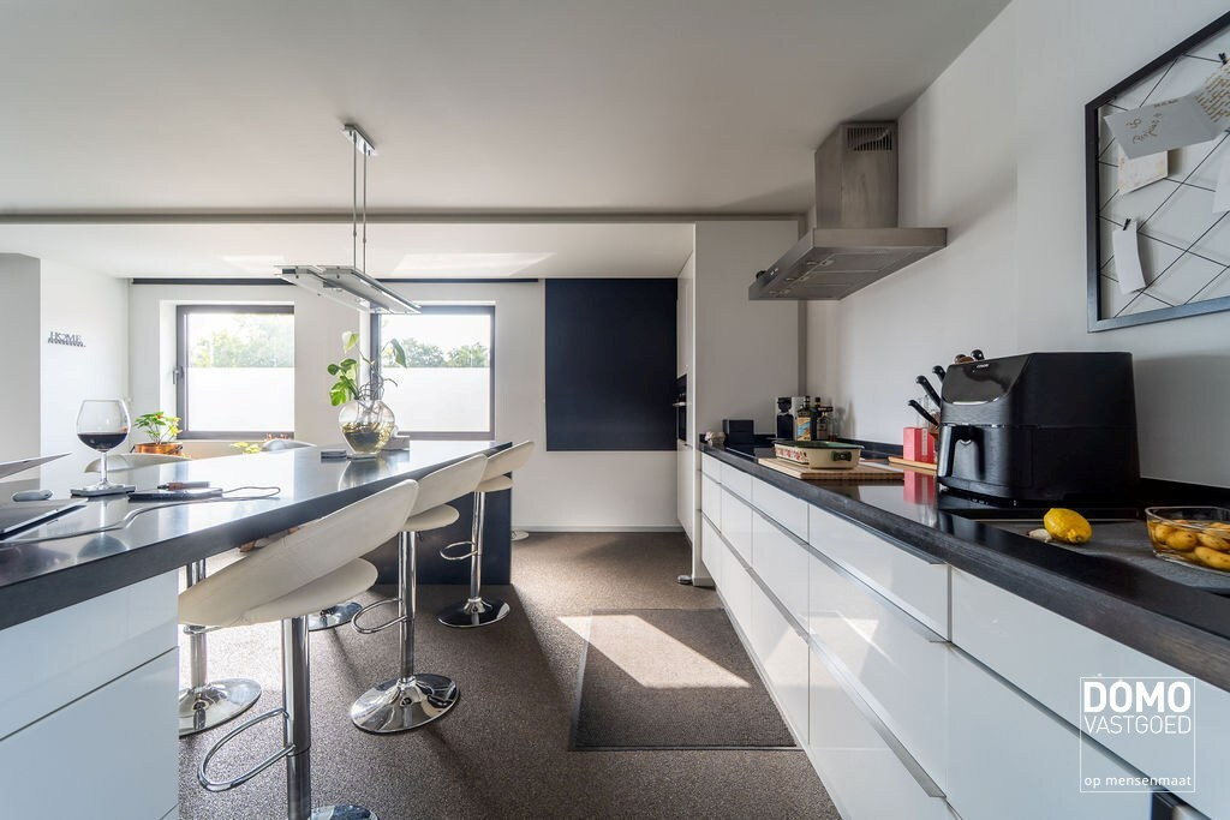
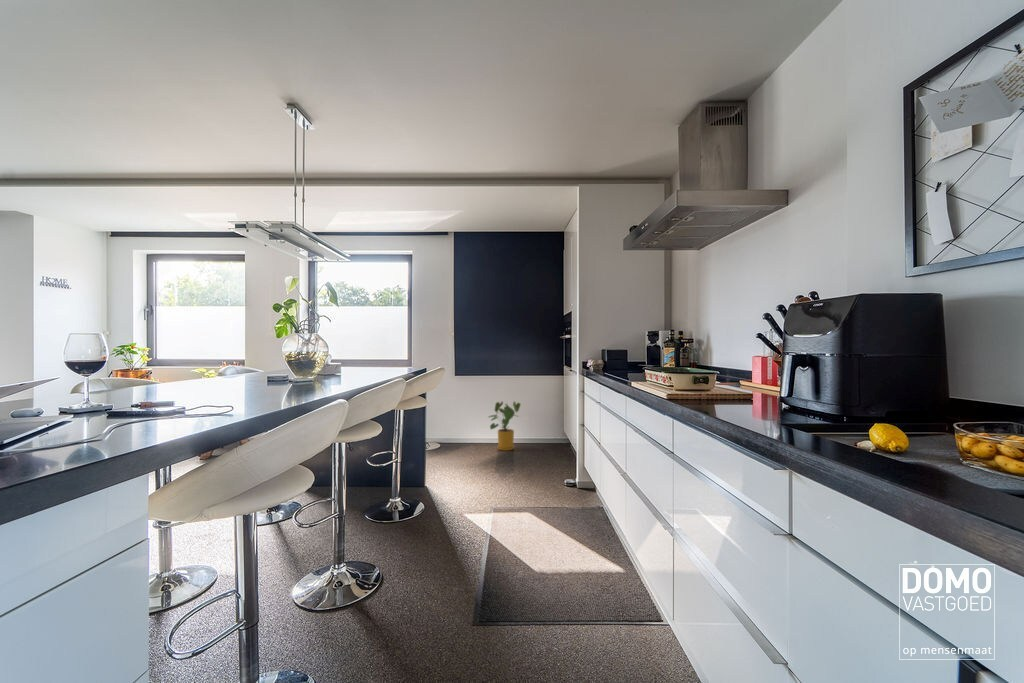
+ house plant (504, 425)
